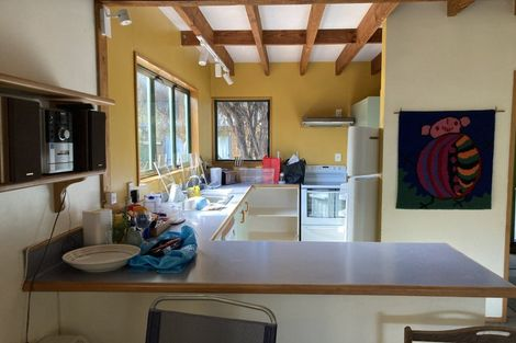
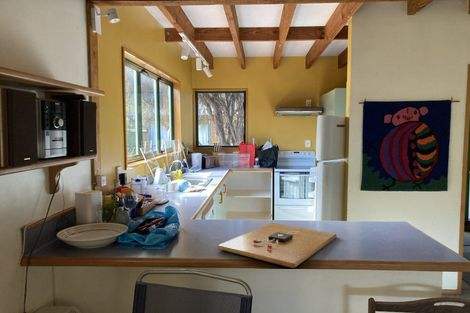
+ cutting board (280, 238)
